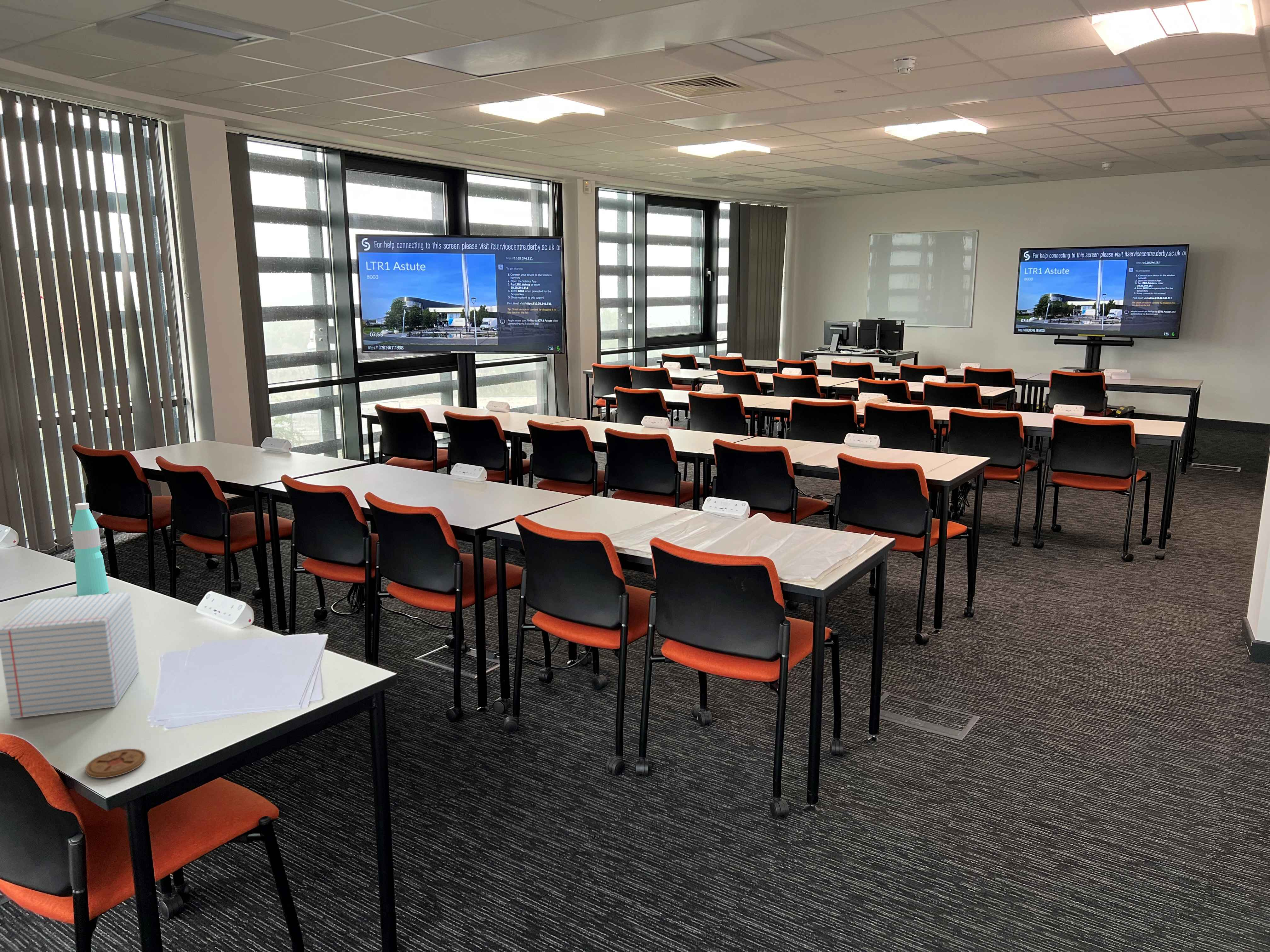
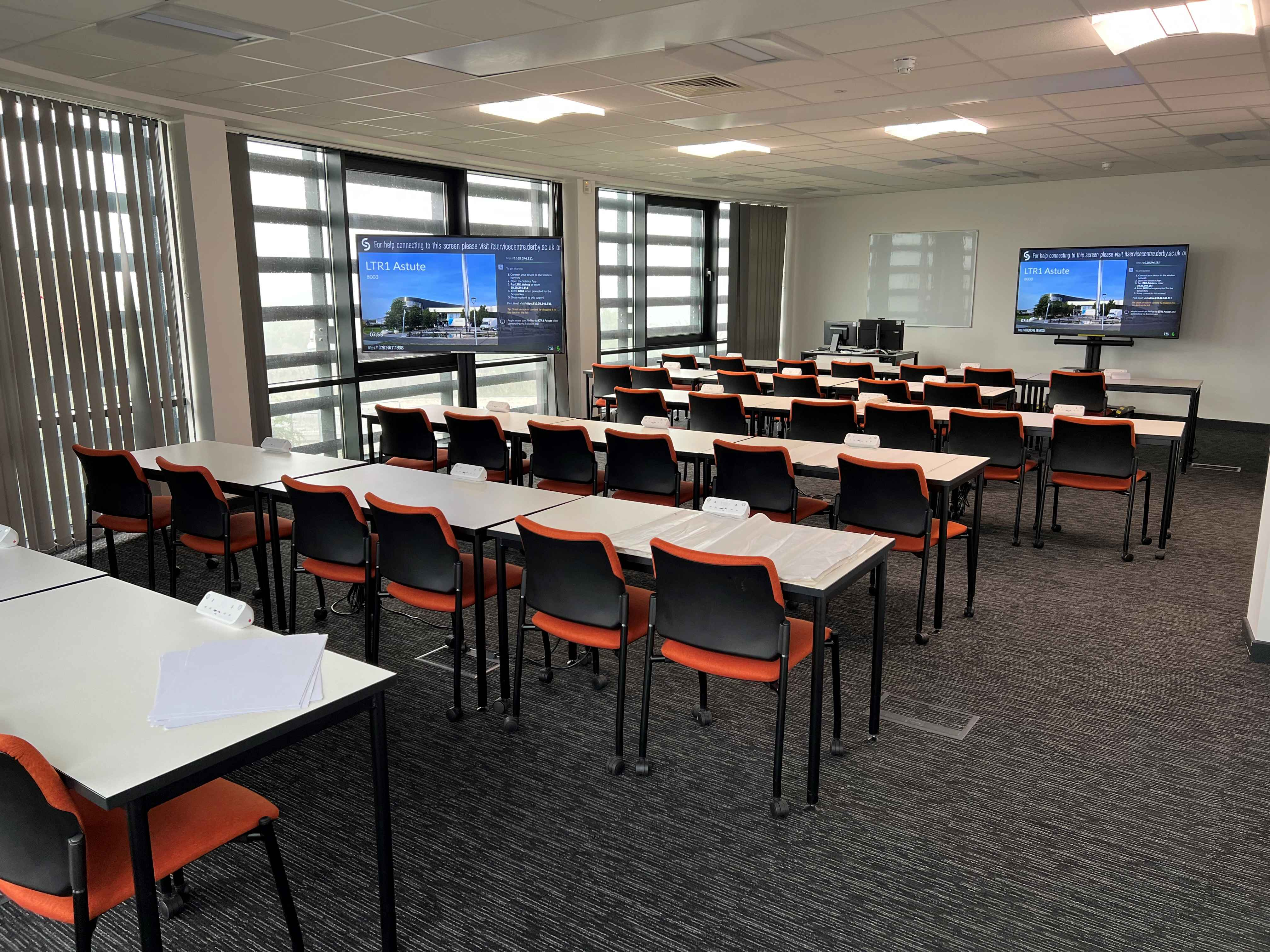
- notepad (73, 652)
- coaster (116, 763)
- water bottle (88, 549)
